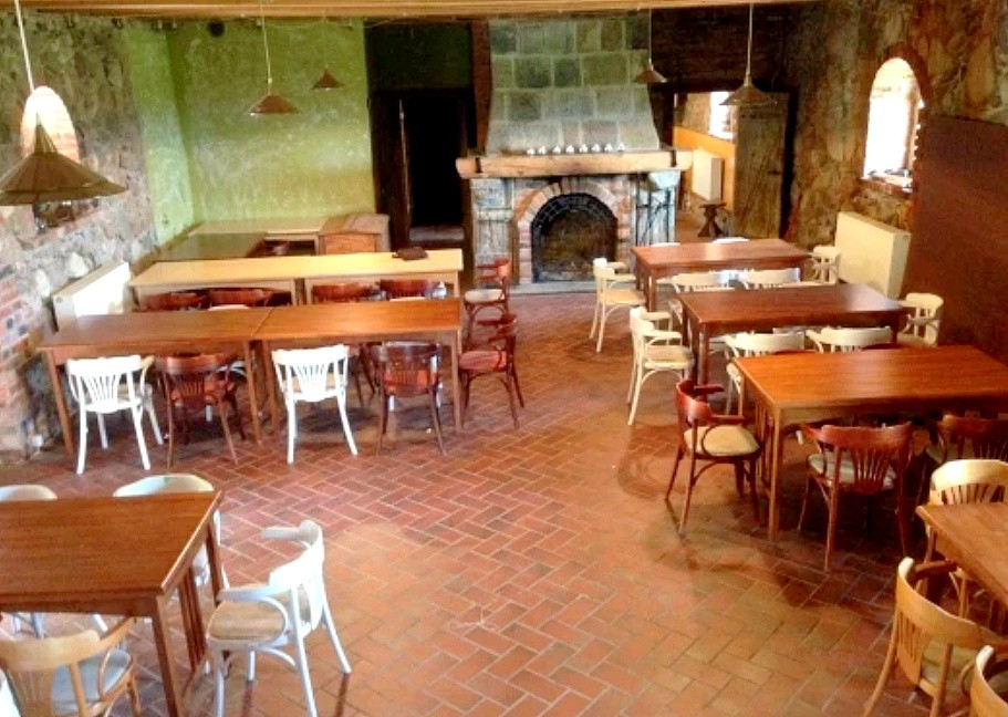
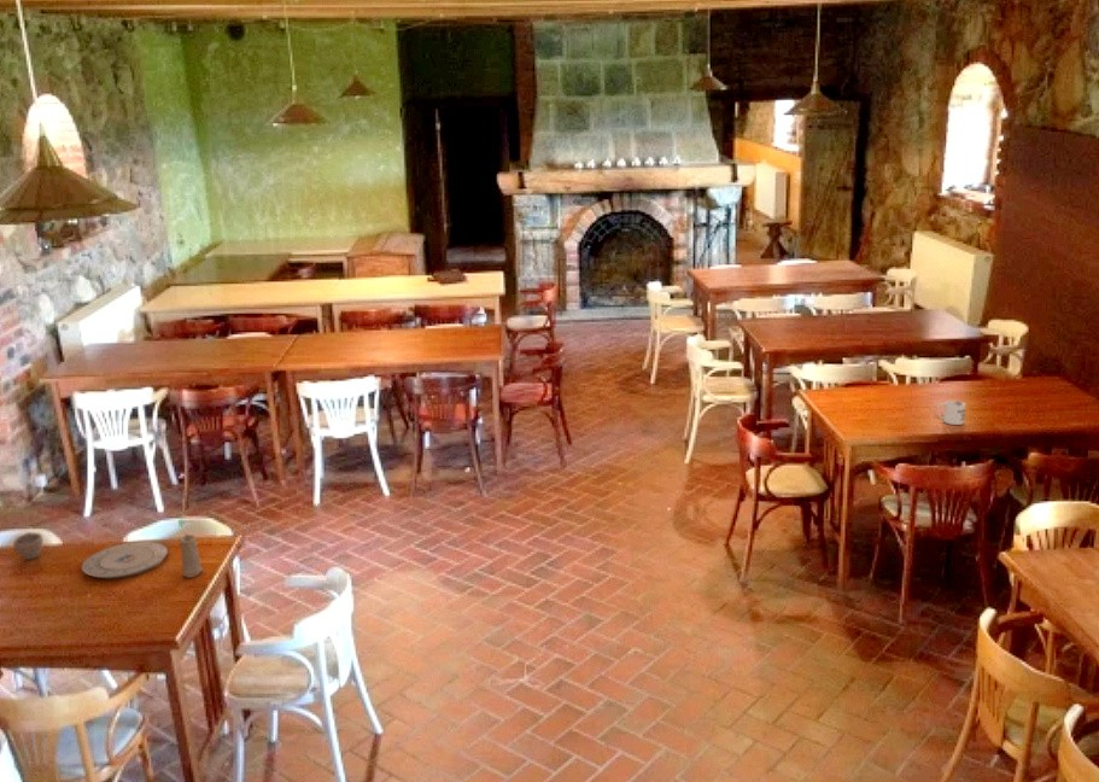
+ candle (189, 553)
+ mug (951, 412)
+ cup (28, 545)
+ plate (125, 560)
